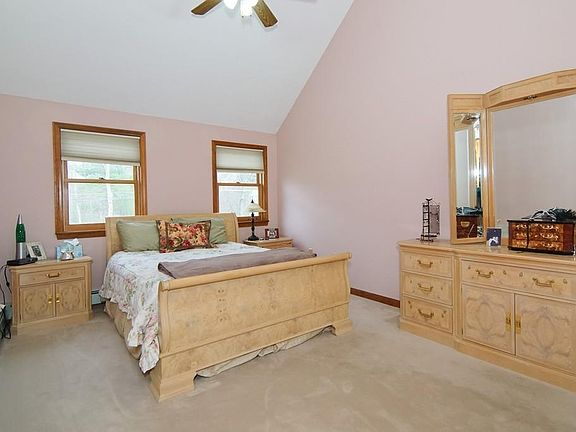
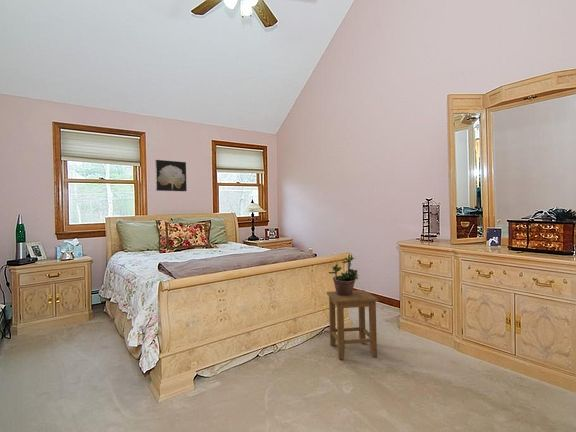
+ stool (354, 327)
+ wall art (171, 176)
+ potted plant (345, 273)
